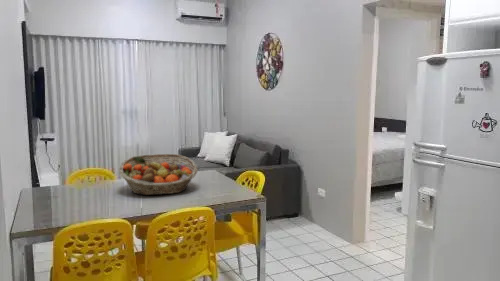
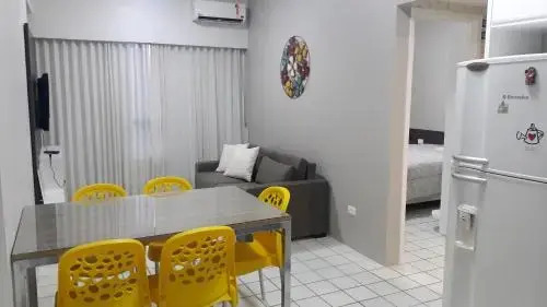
- fruit basket (159, 173)
